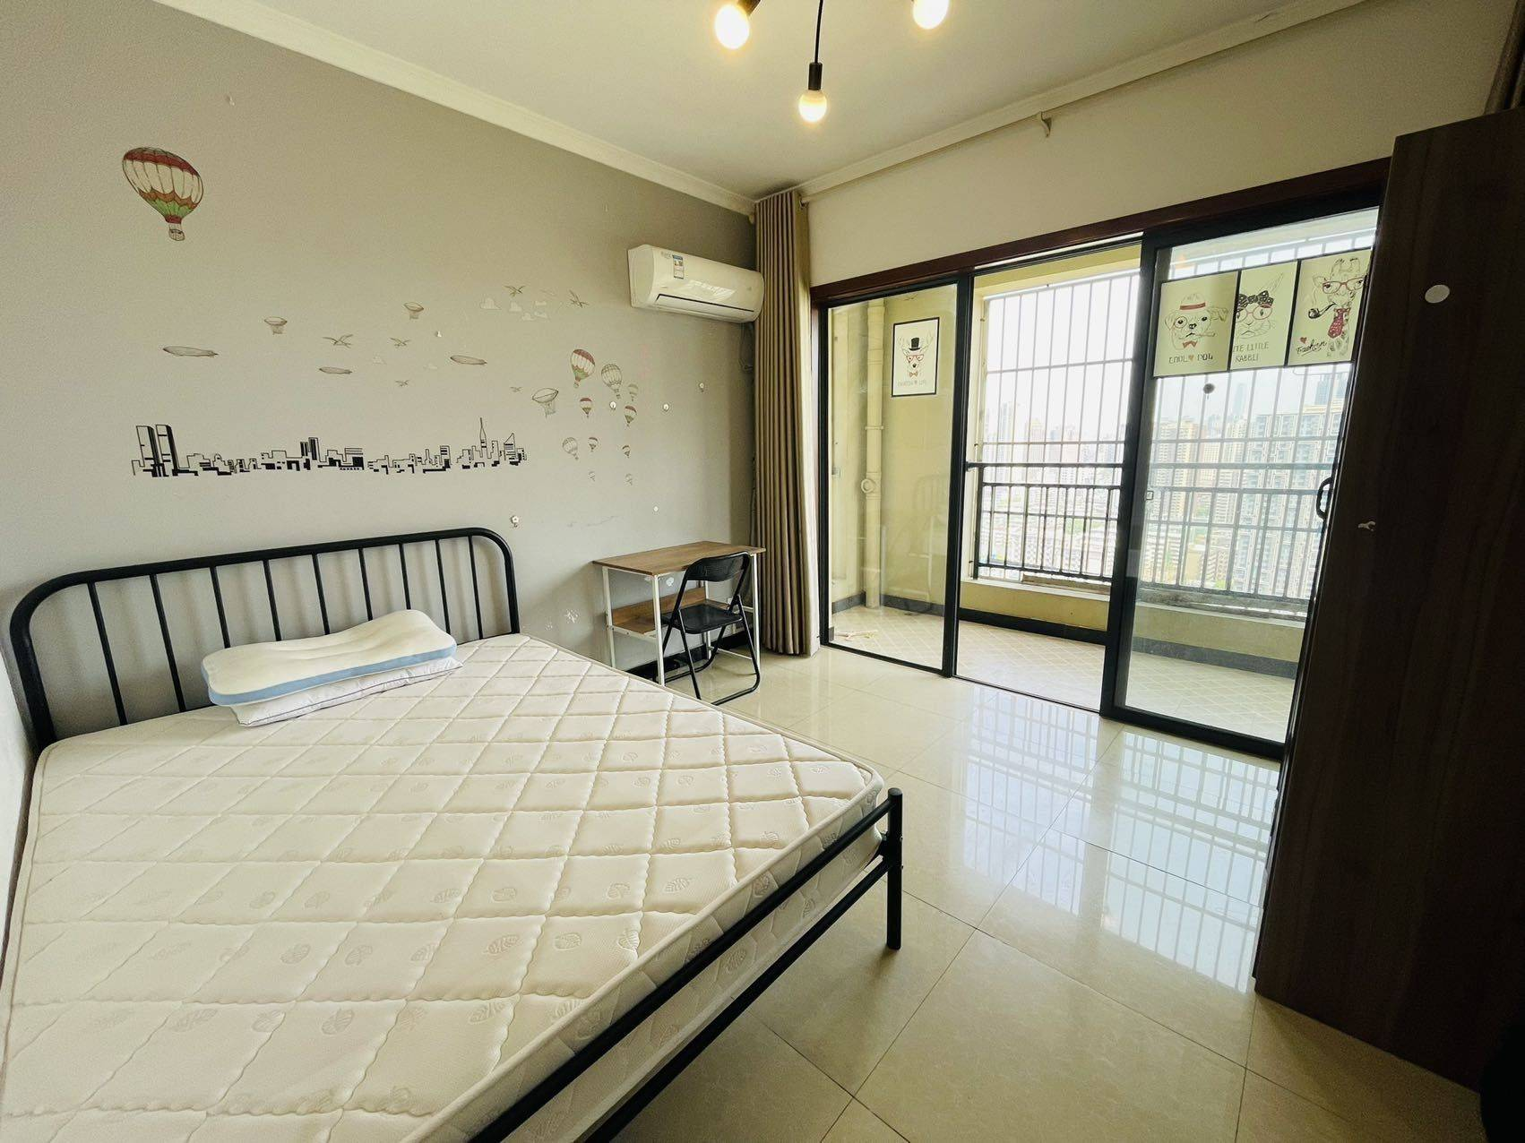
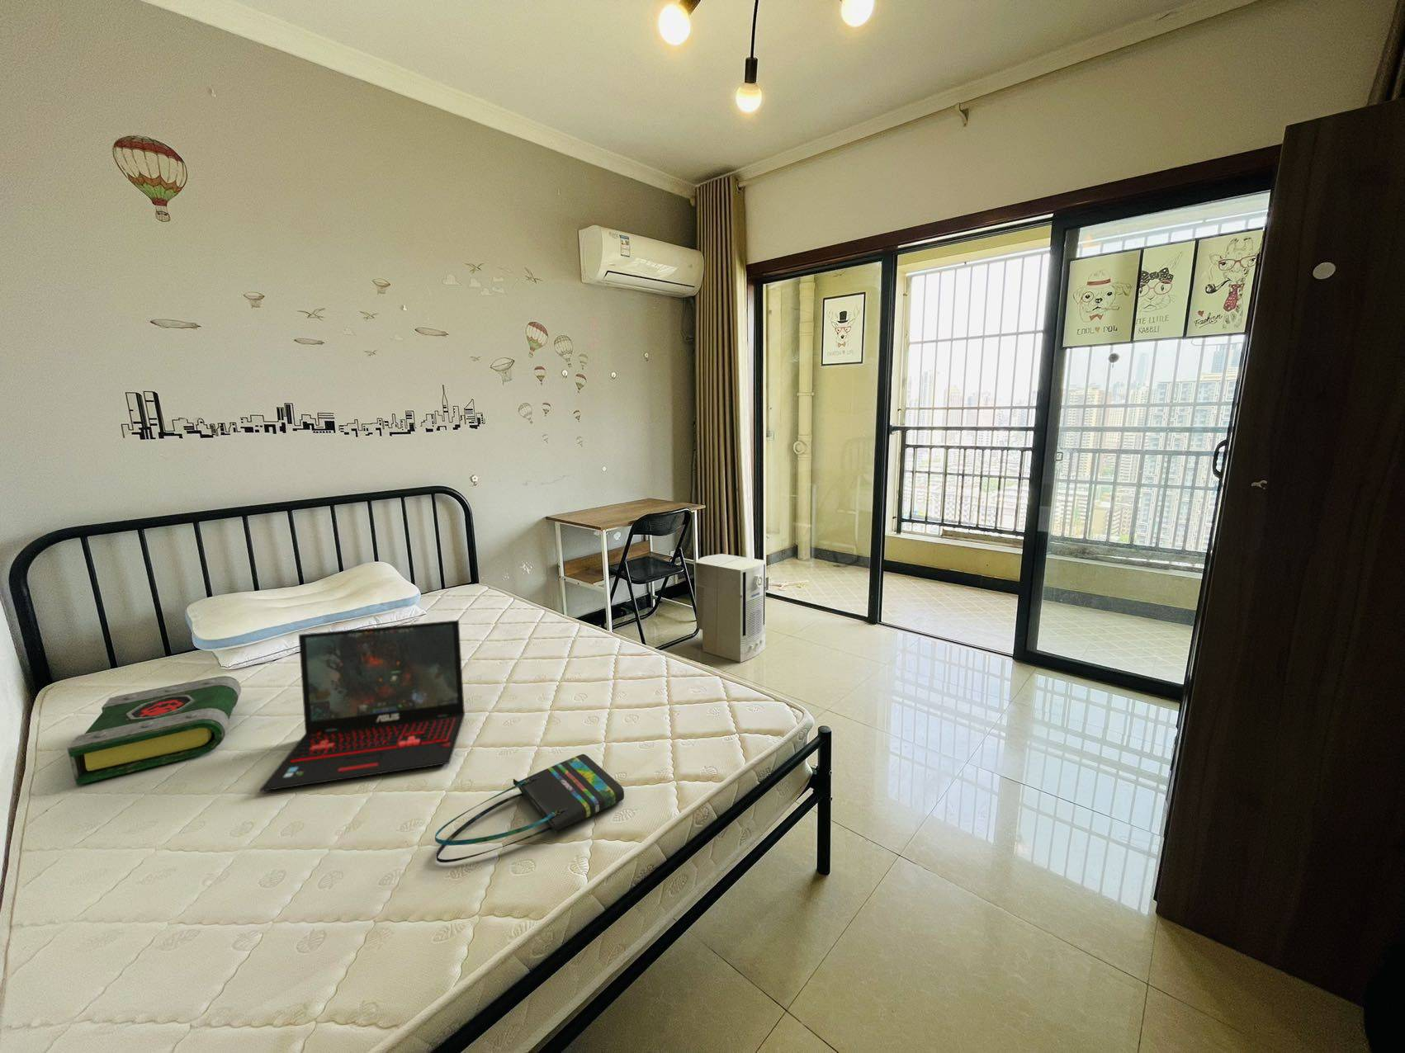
+ laptop (371, 697)
+ tote bag (530, 802)
+ air purifier (730, 605)
+ book (165, 722)
